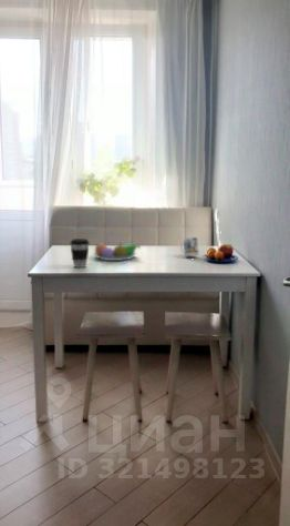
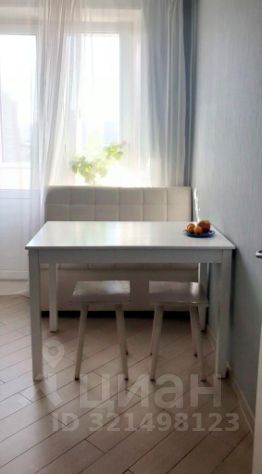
- fruit bowl (116, 249)
- mug (188, 246)
- coffee cup (80, 253)
